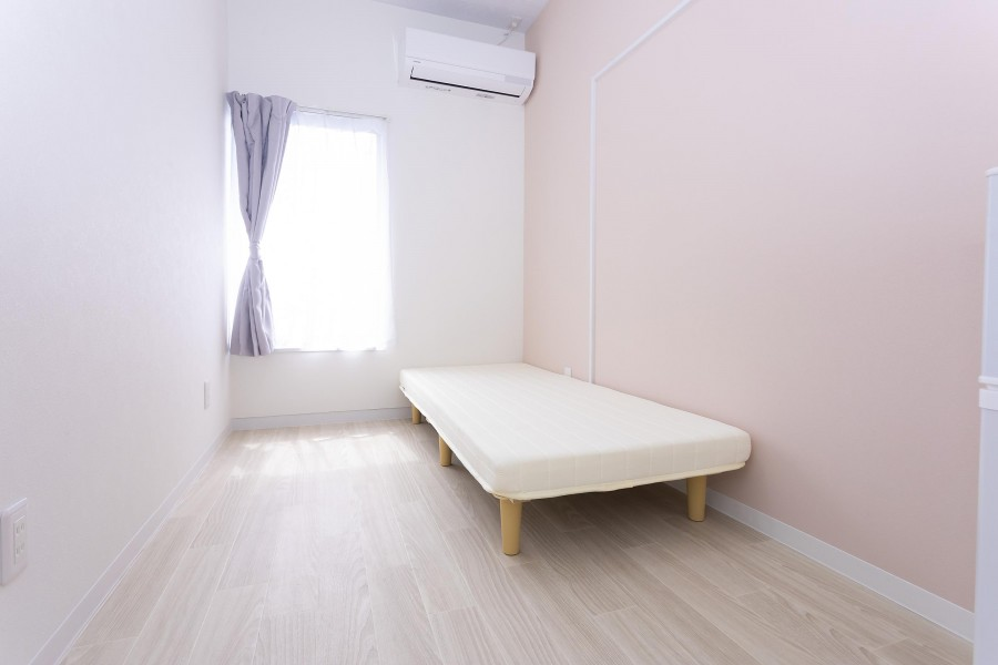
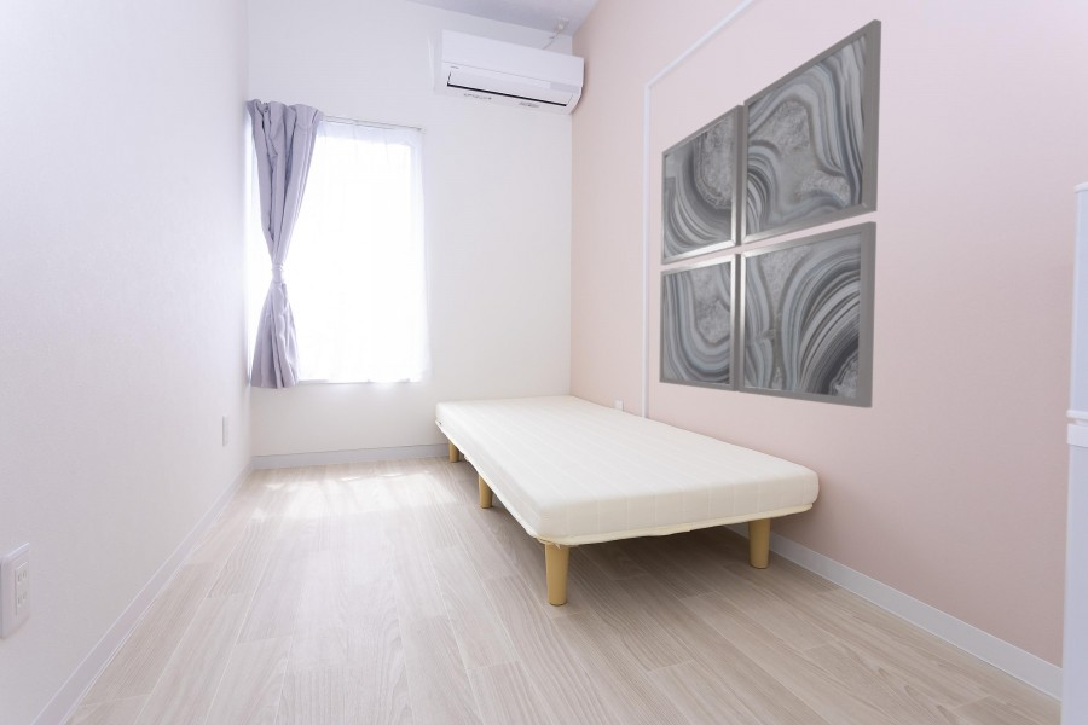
+ wall art (740, 245)
